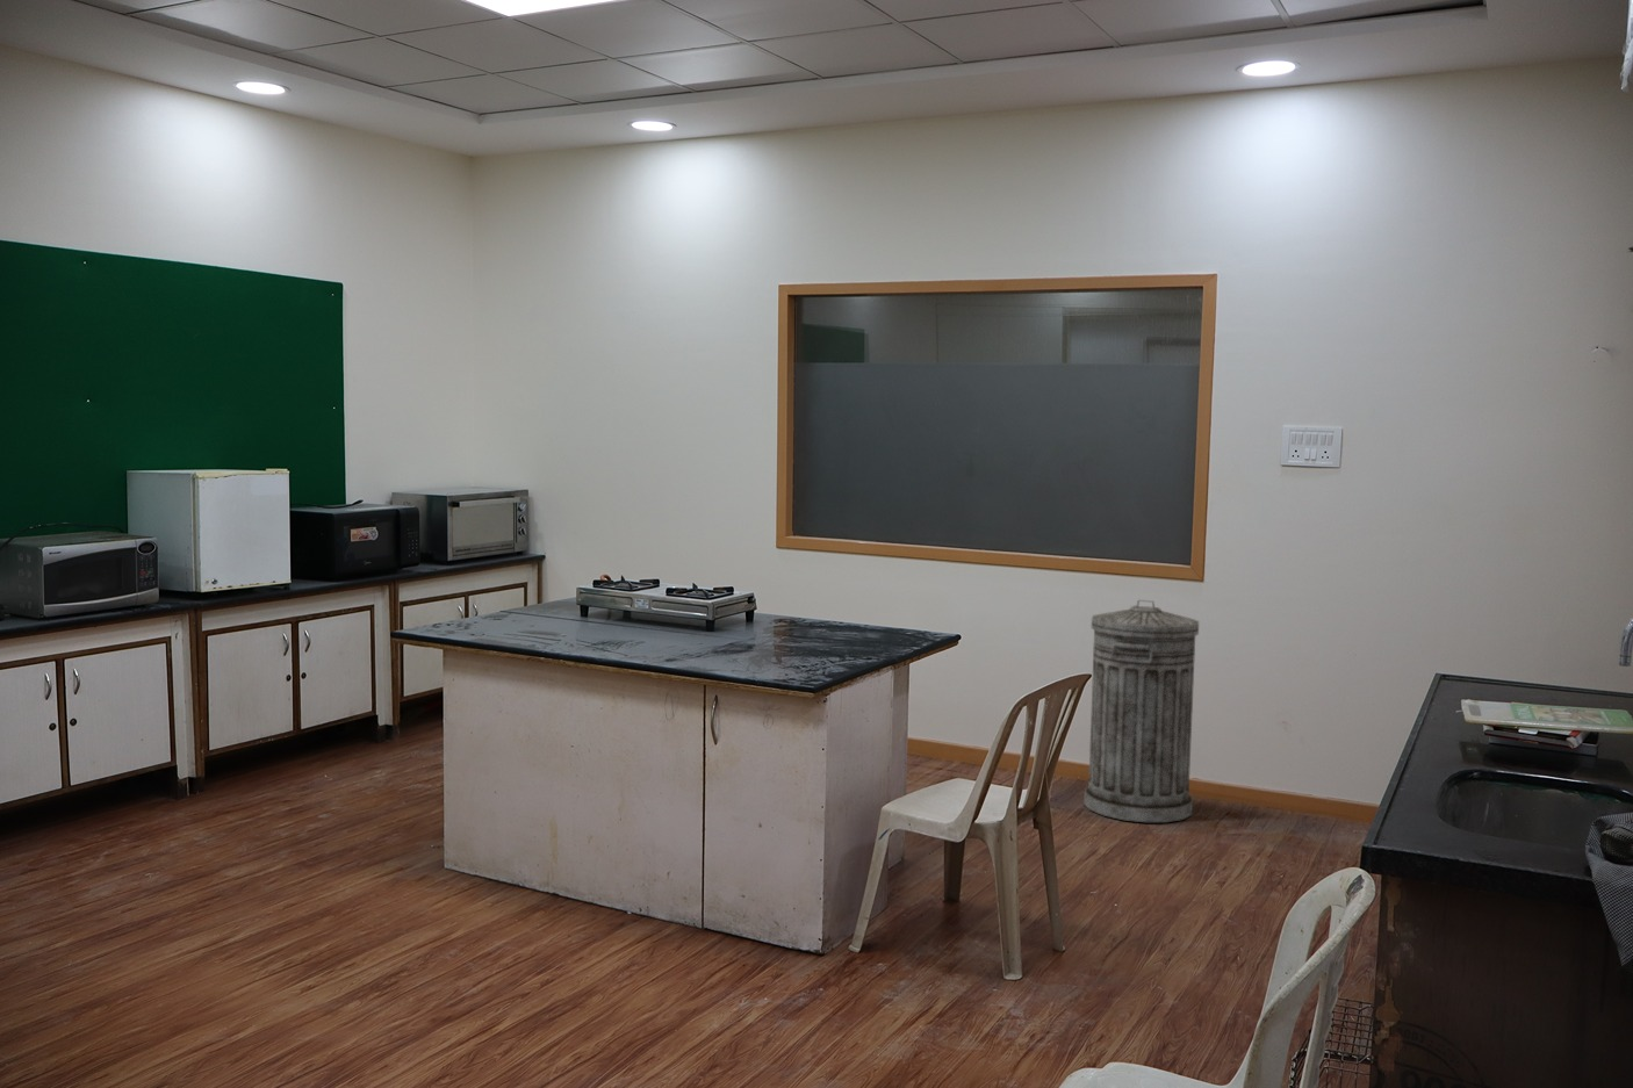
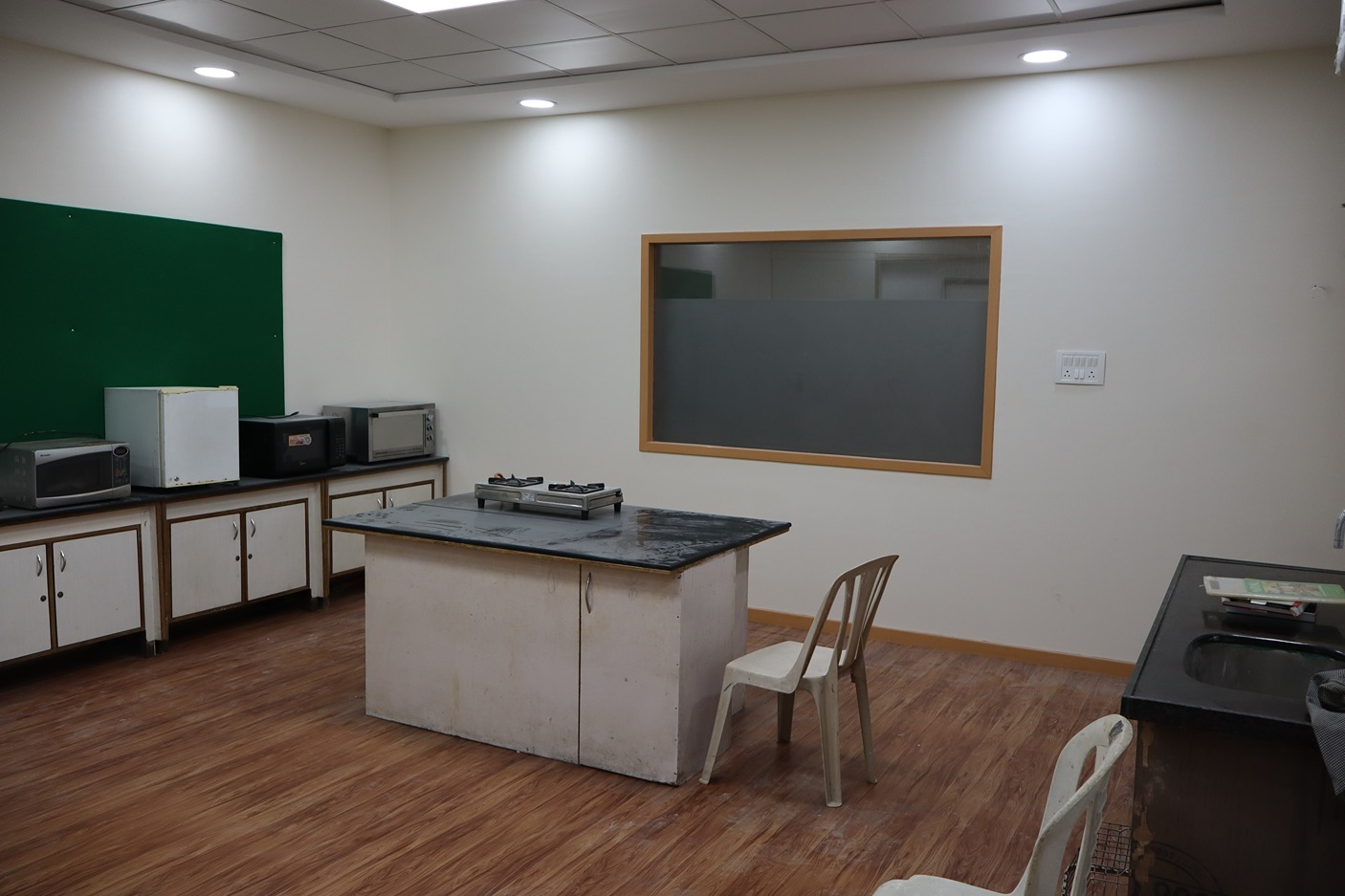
- trash can (1141, 703)
